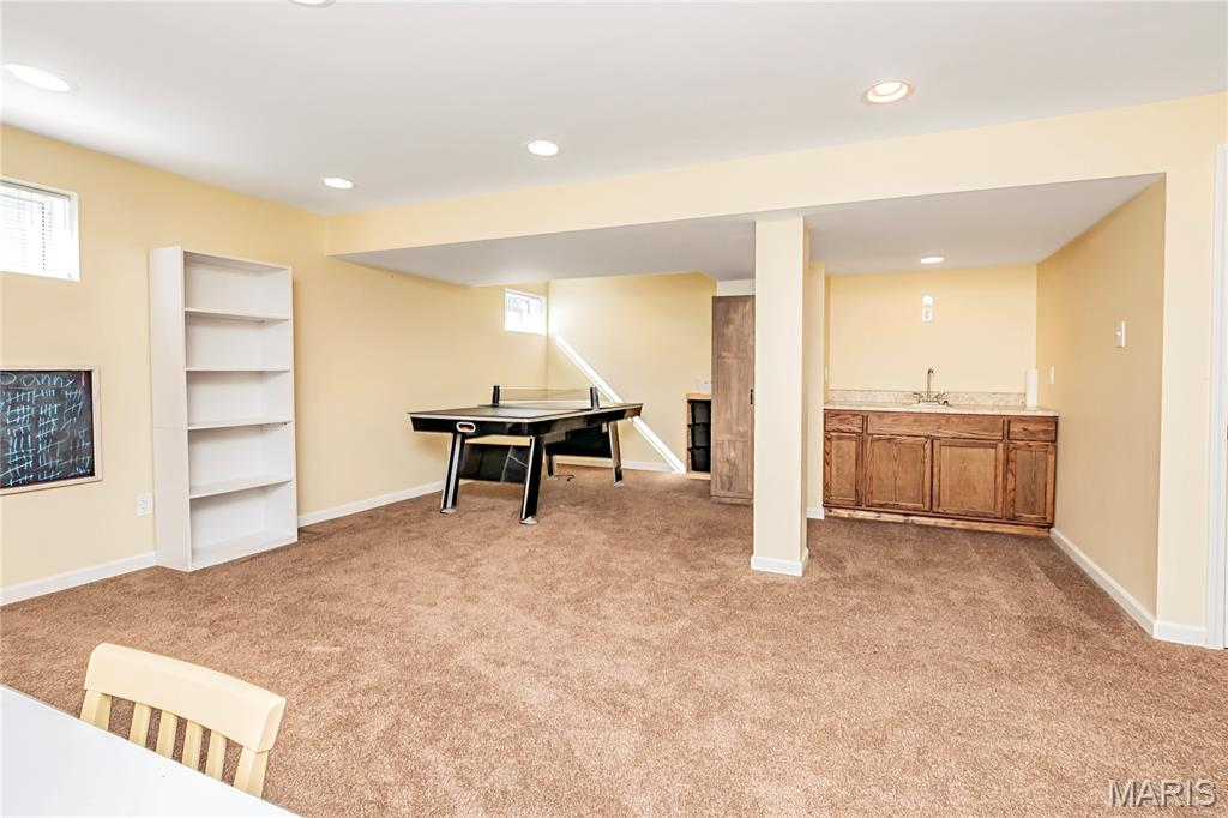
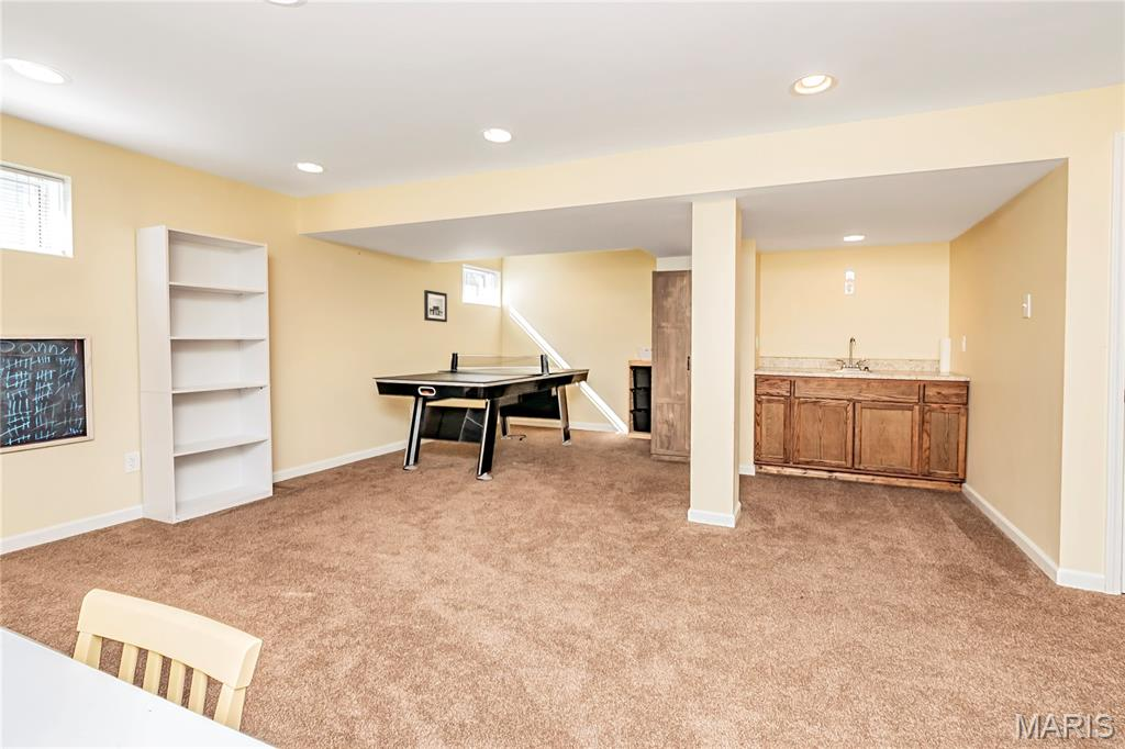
+ wall art (435, 306)
